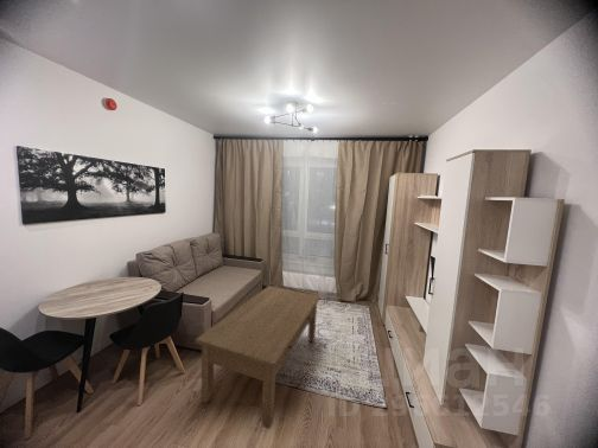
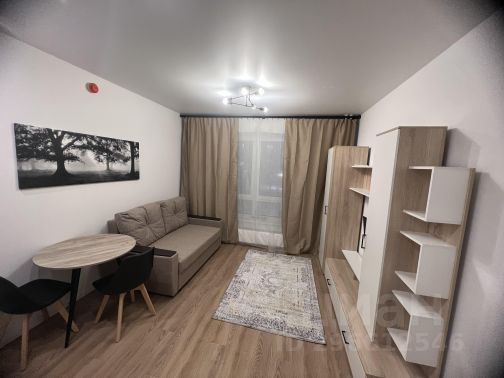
- coffee table (269, 339)
